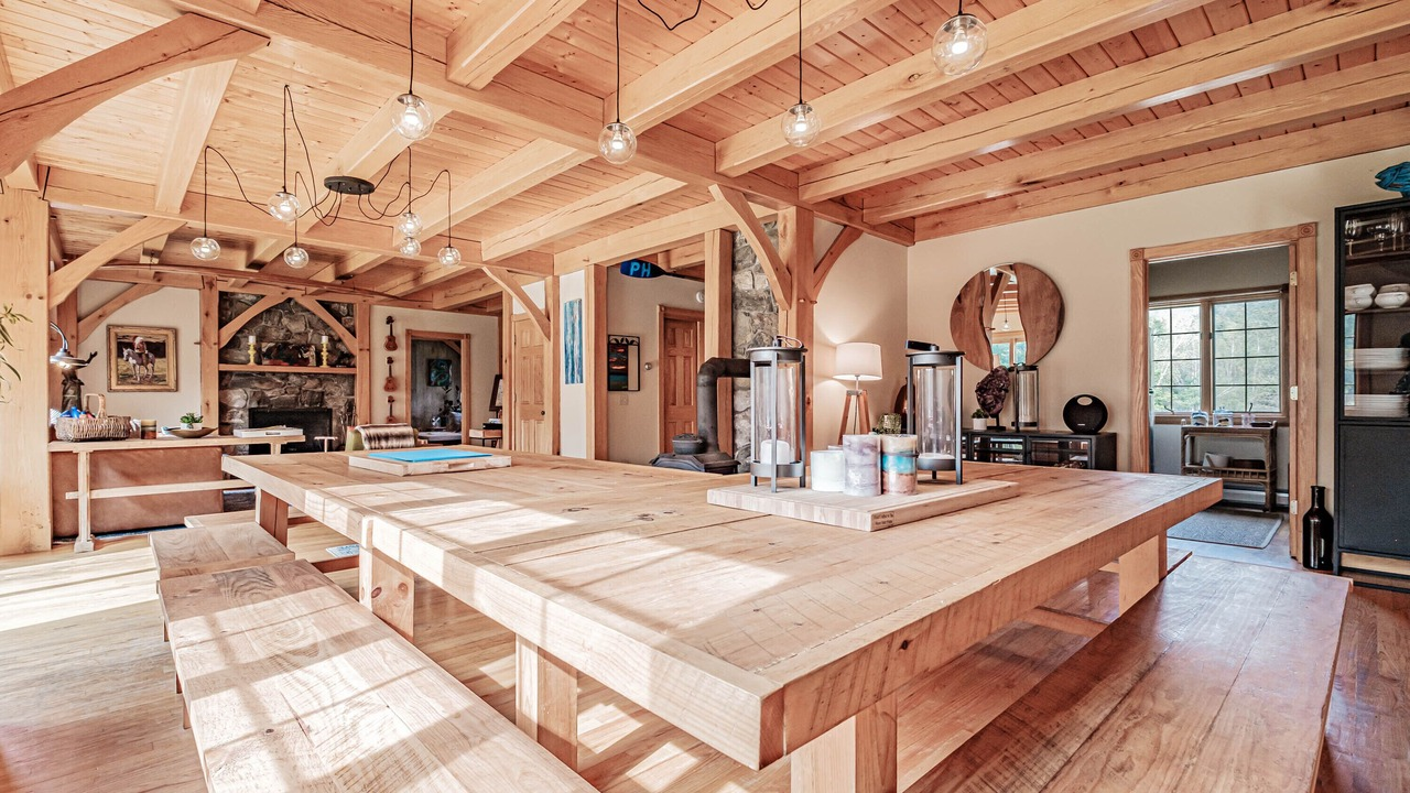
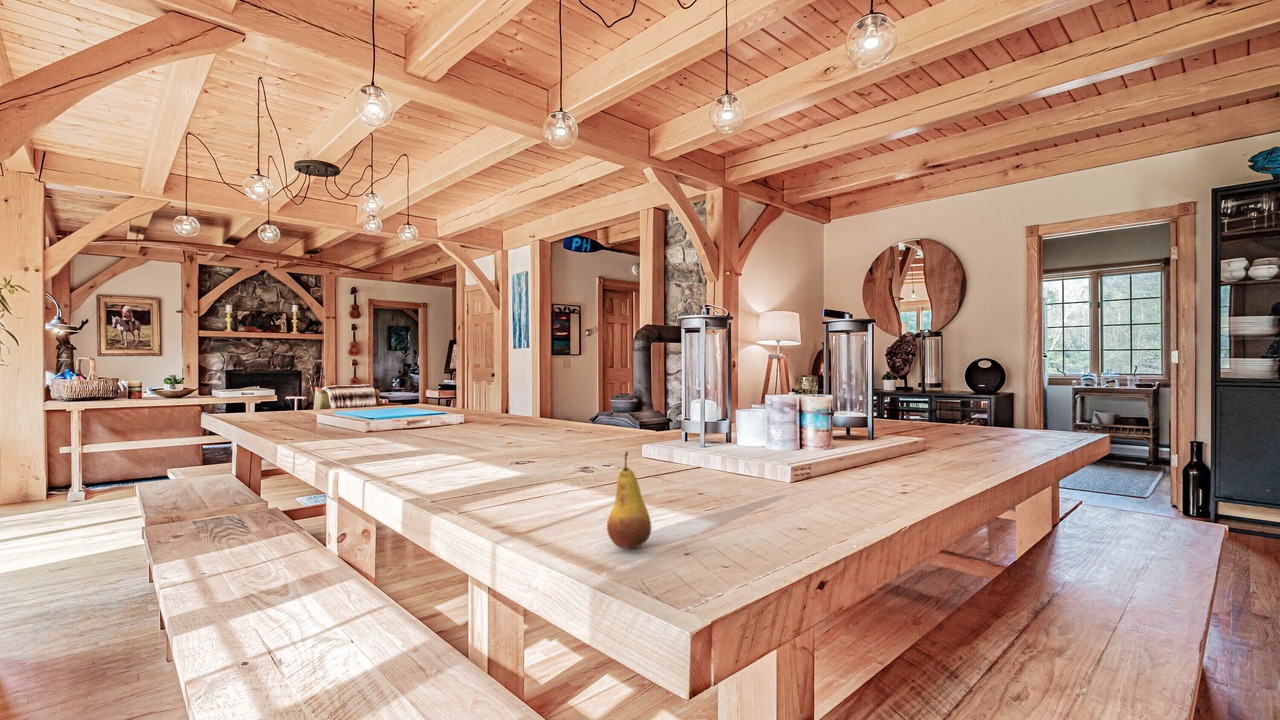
+ fruit (629, 497)
